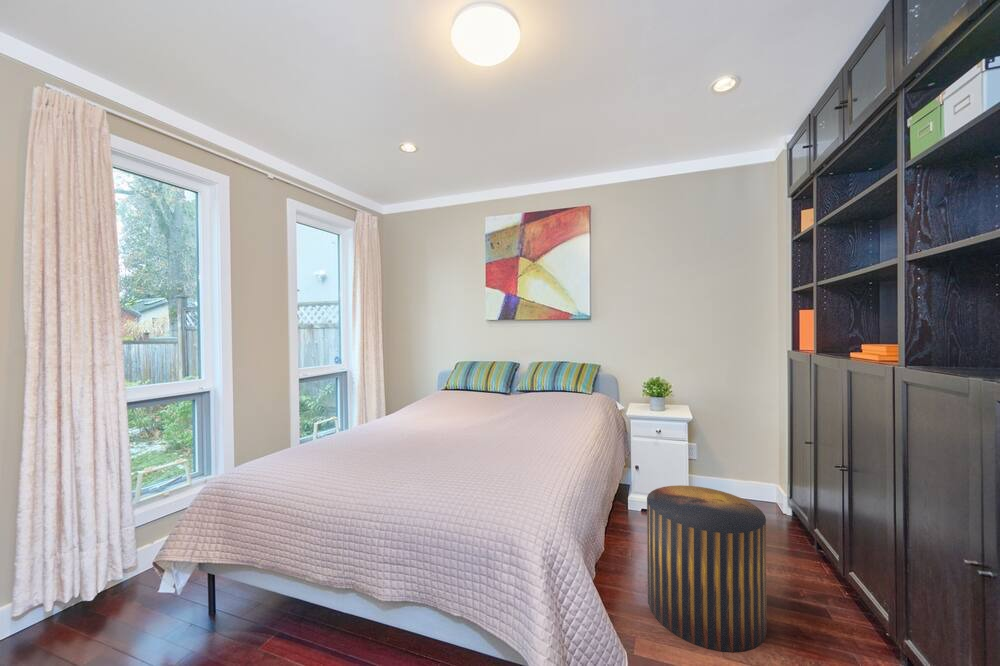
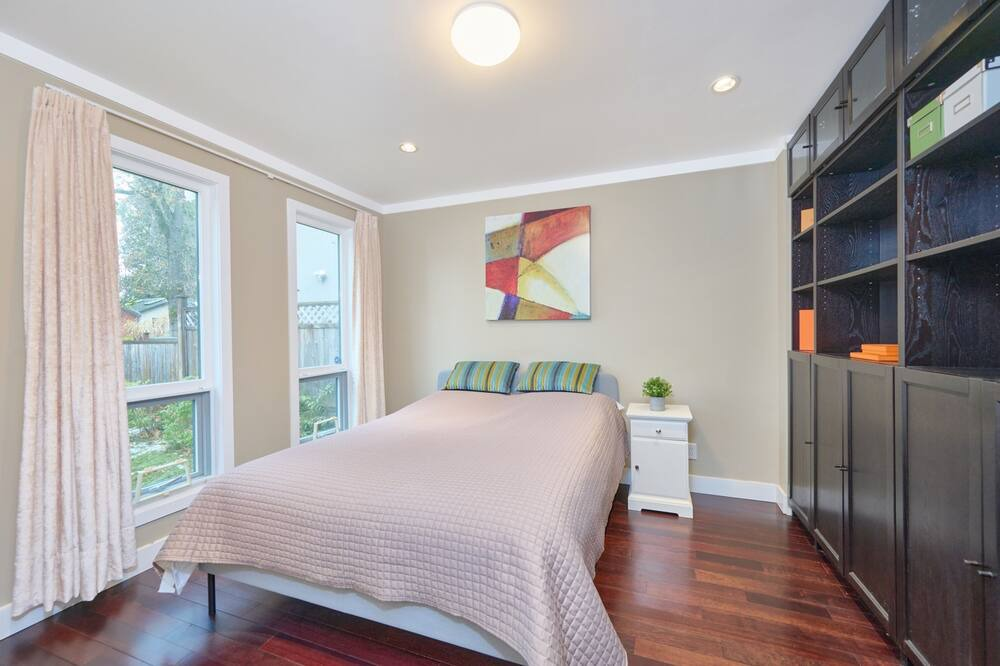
- stool (703, 558)
